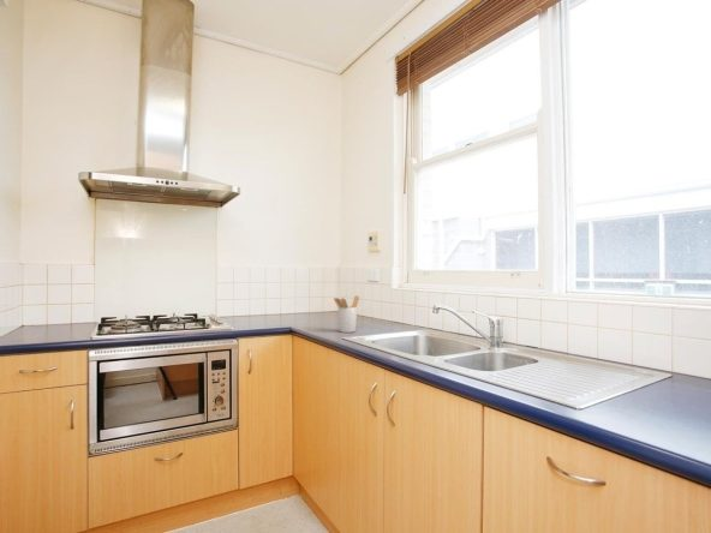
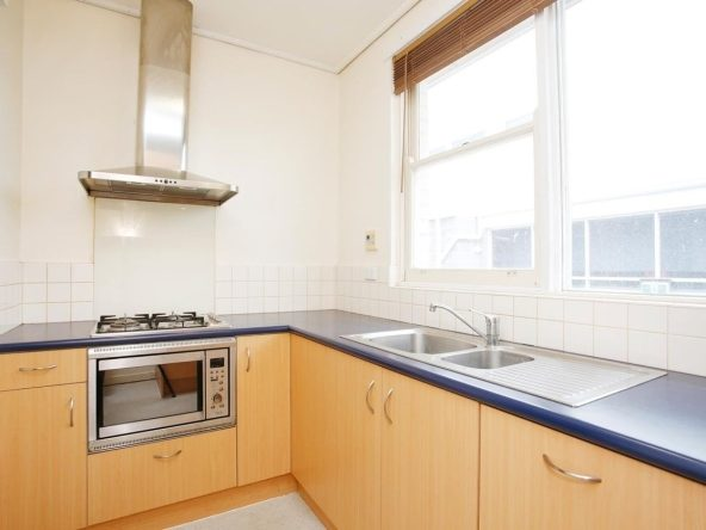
- utensil holder (345, 313)
